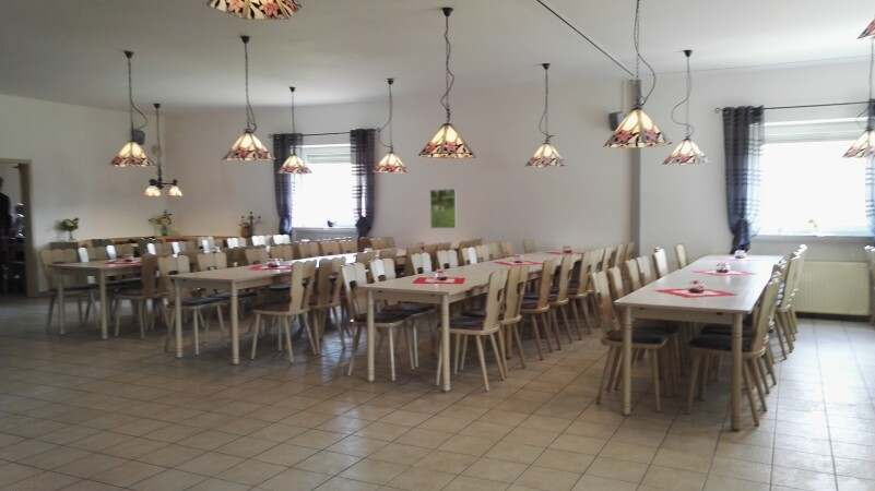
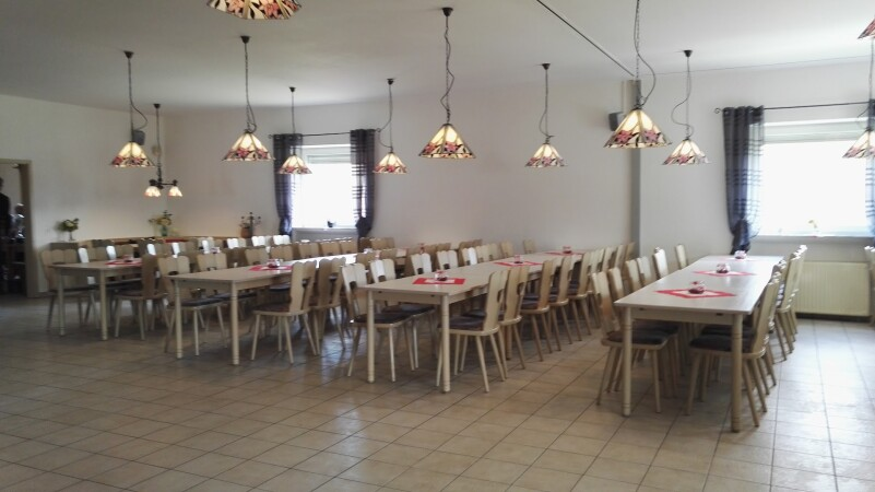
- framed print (442, 208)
